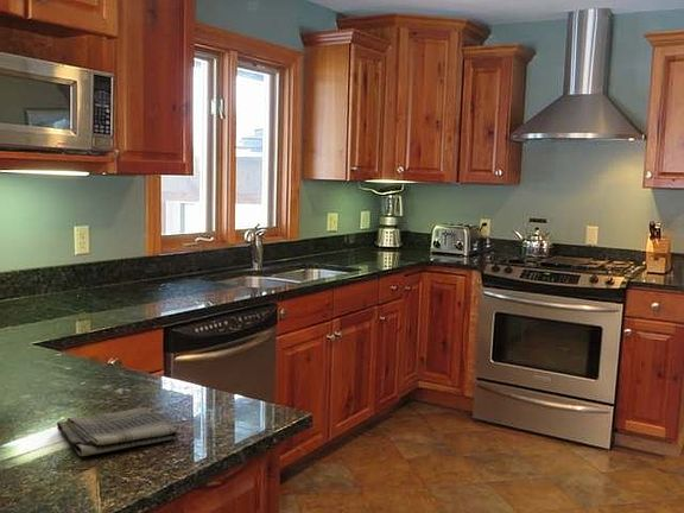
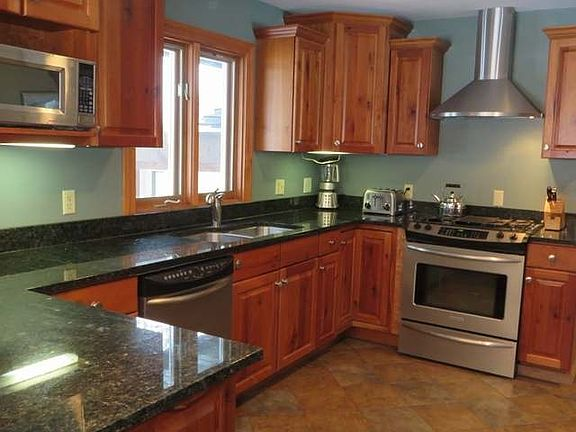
- dish towel (115, 426)
